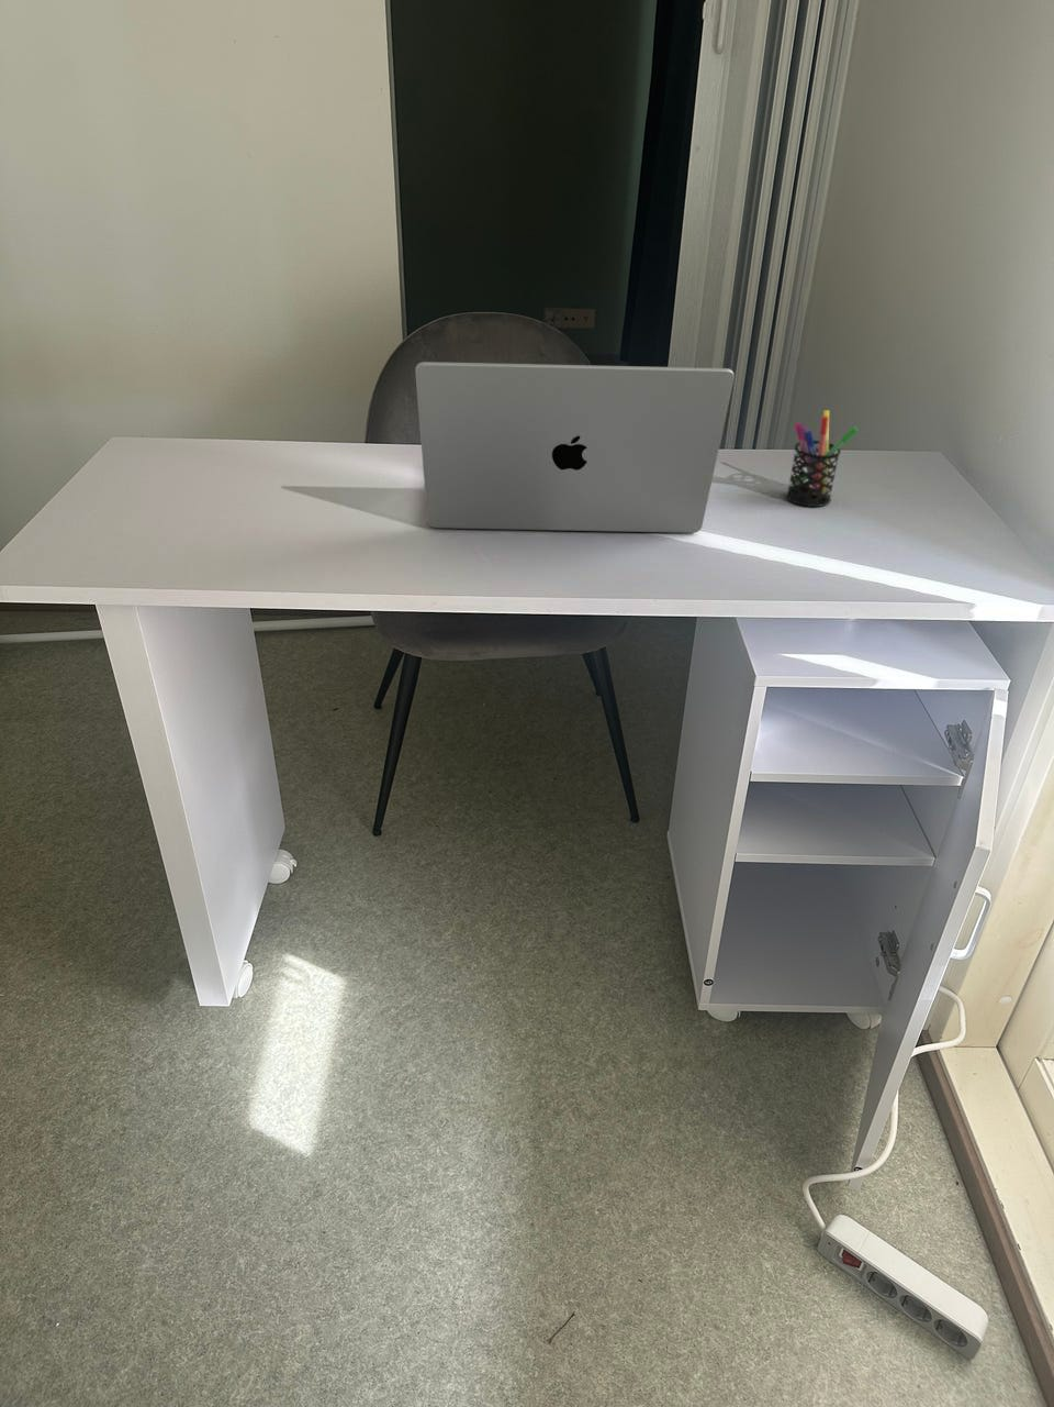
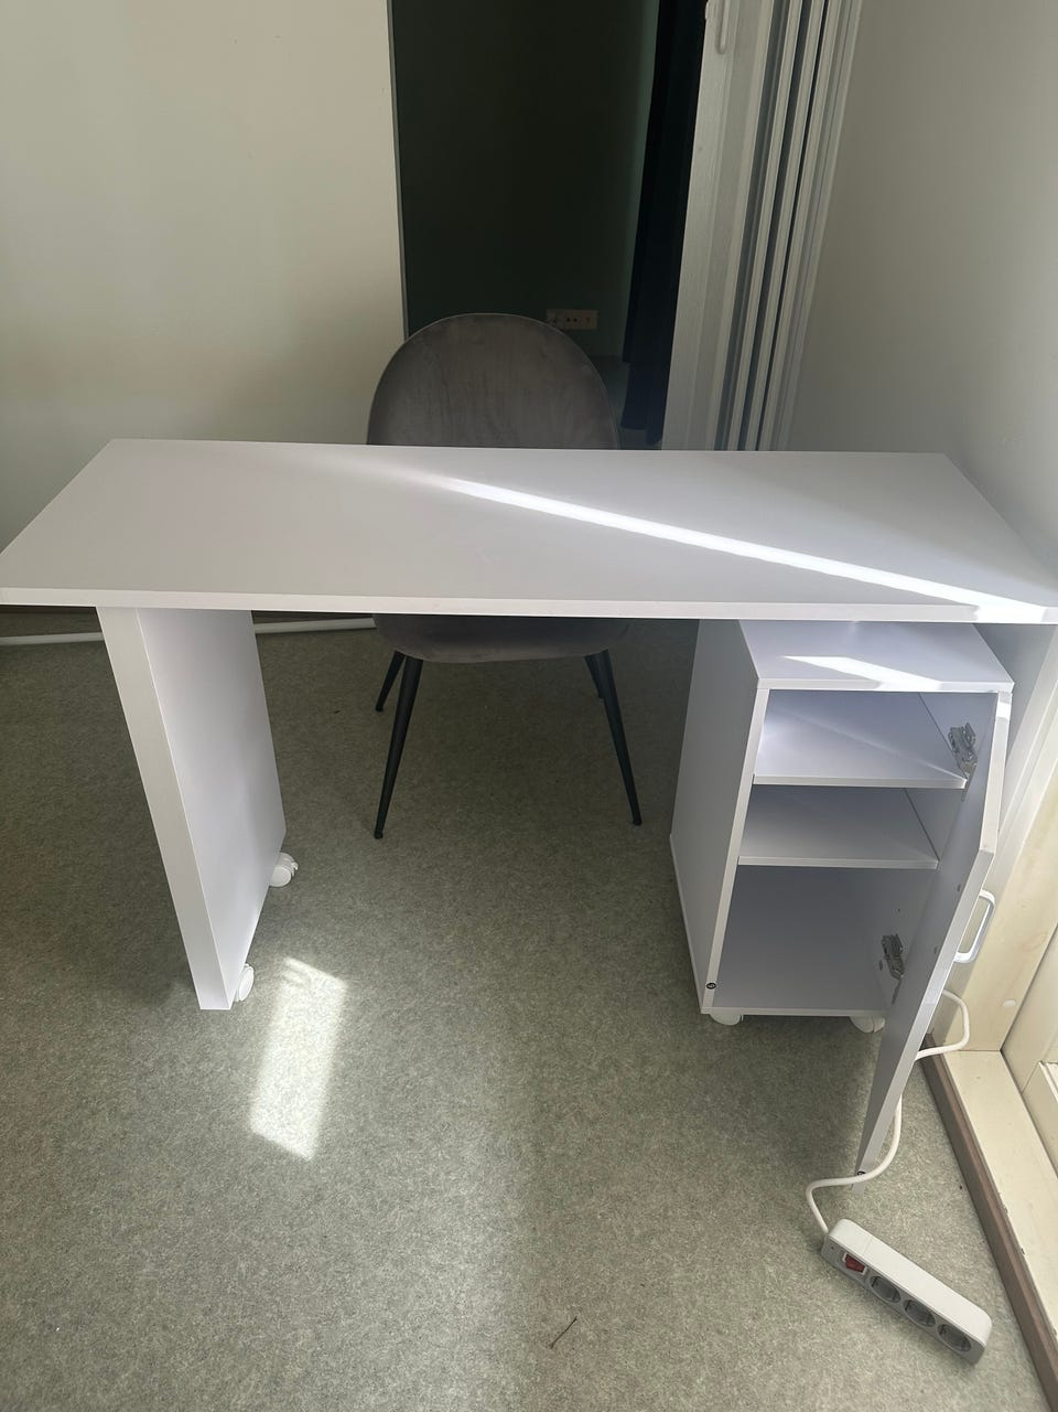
- pen holder (822, 456)
- laptop (566, 421)
